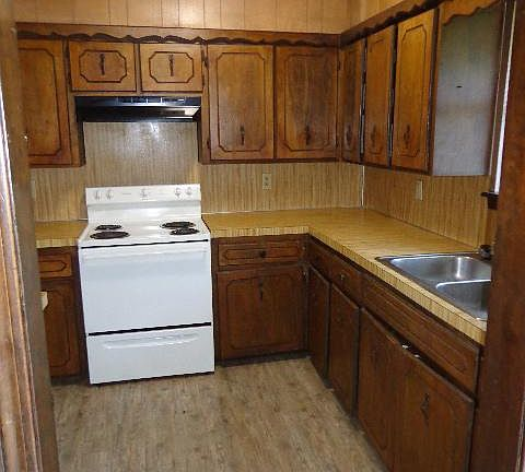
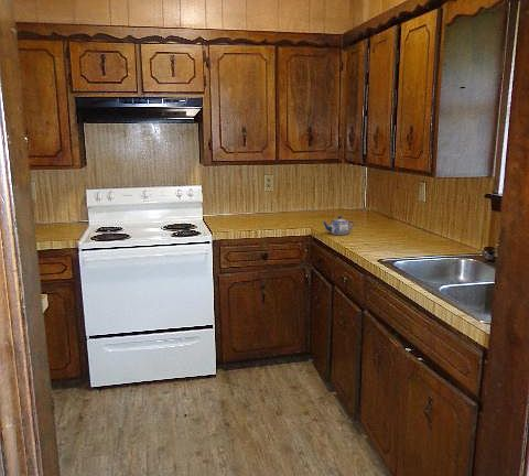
+ teapot (337, 225)
